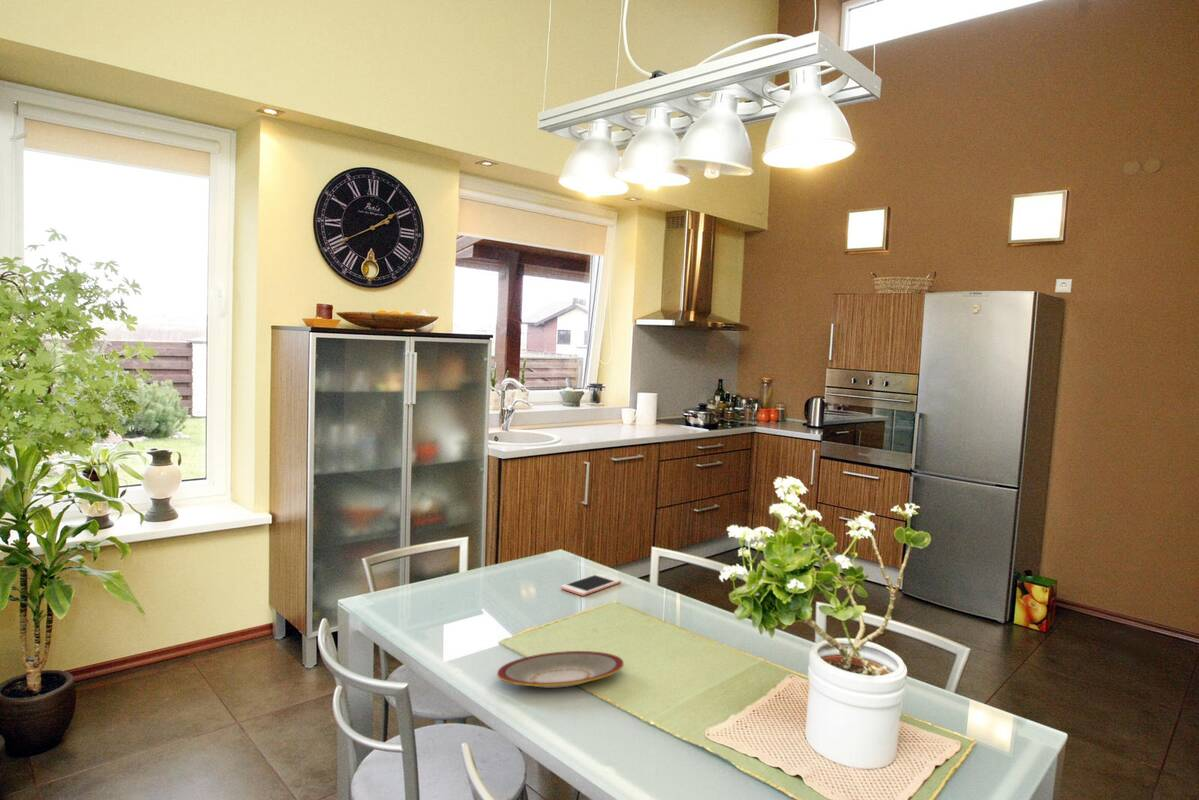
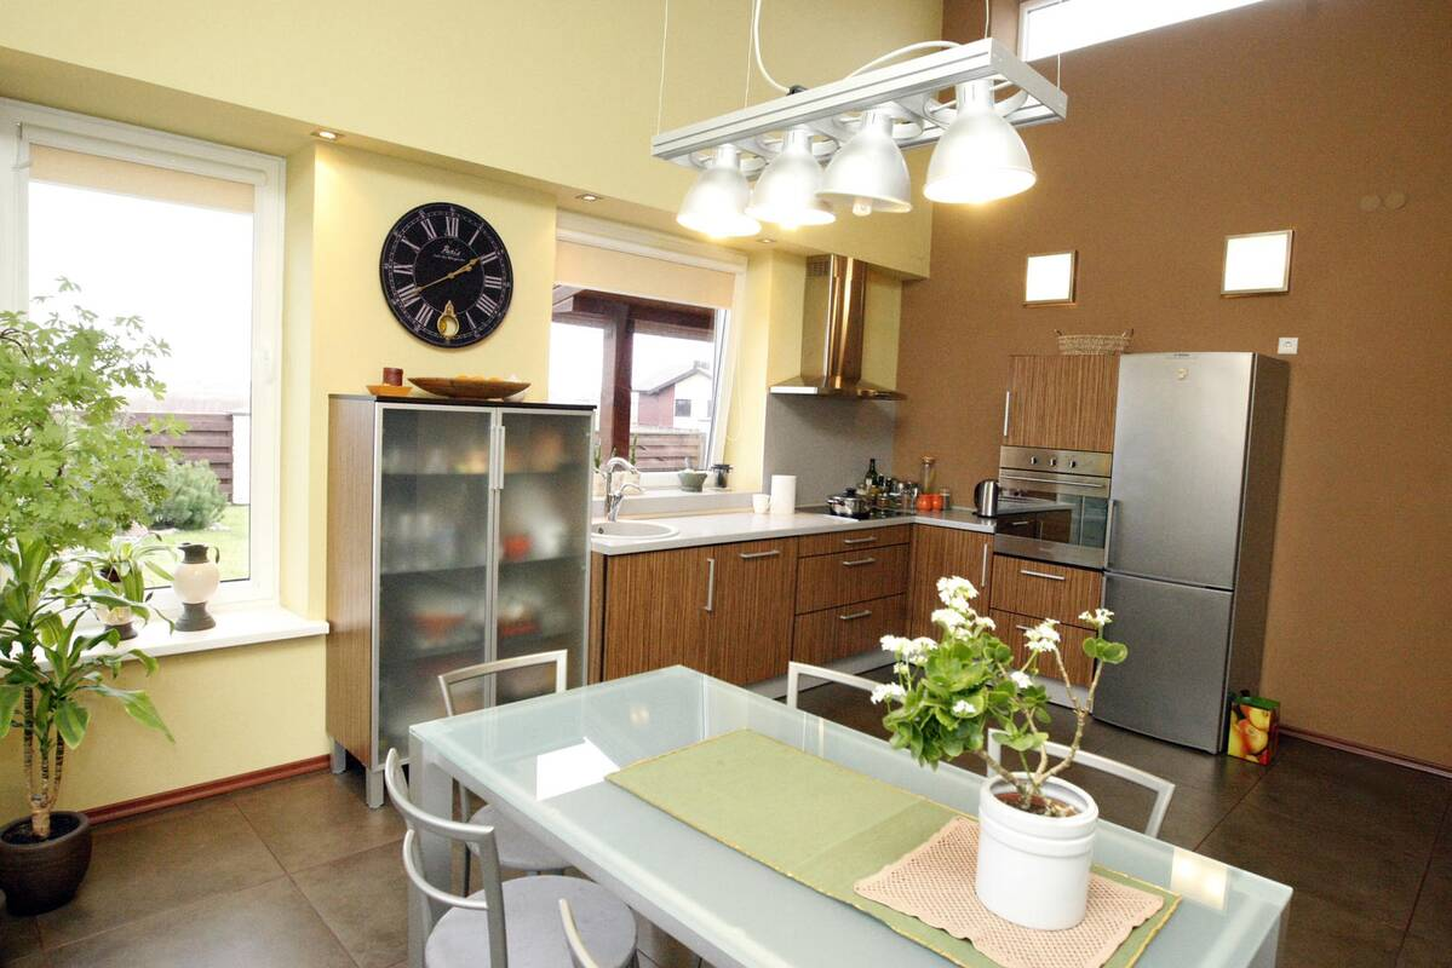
- plate (561, 672)
- cell phone (591, 584)
